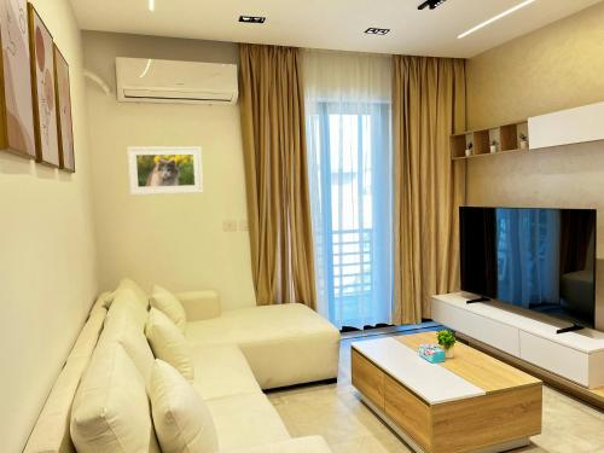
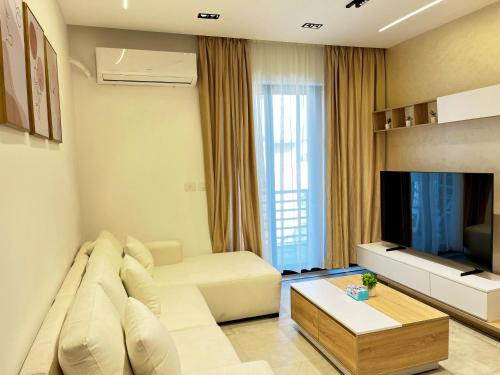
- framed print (165, 170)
